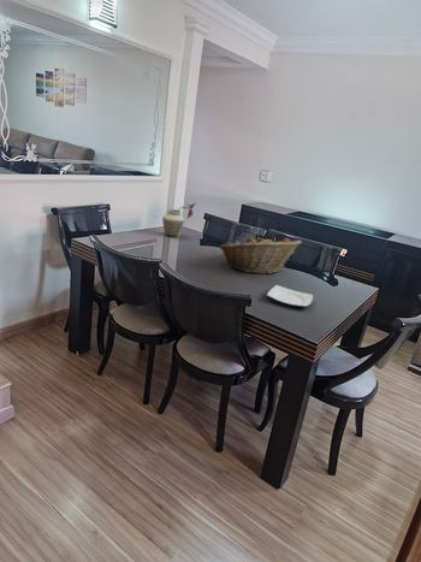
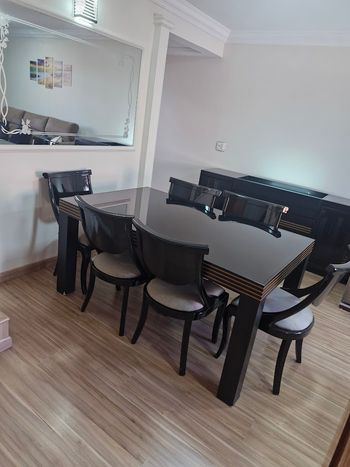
- plate (290, 297)
- fruit basket (260, 250)
- vase (178, 218)
